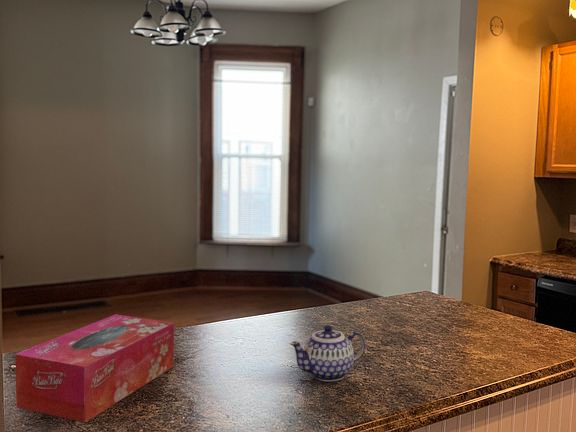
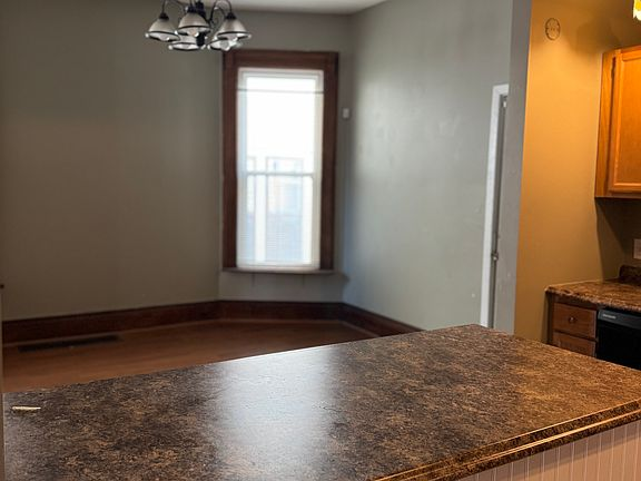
- tissue box (102, 361)
- teapot (328, 350)
